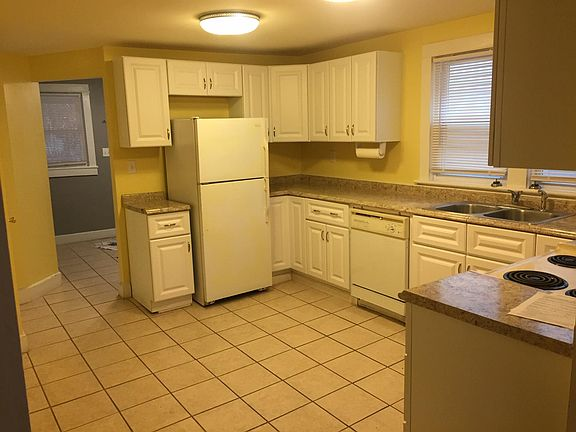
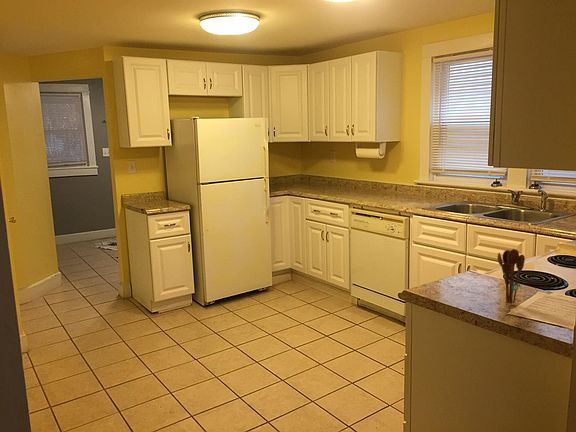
+ utensil holder (510, 275)
